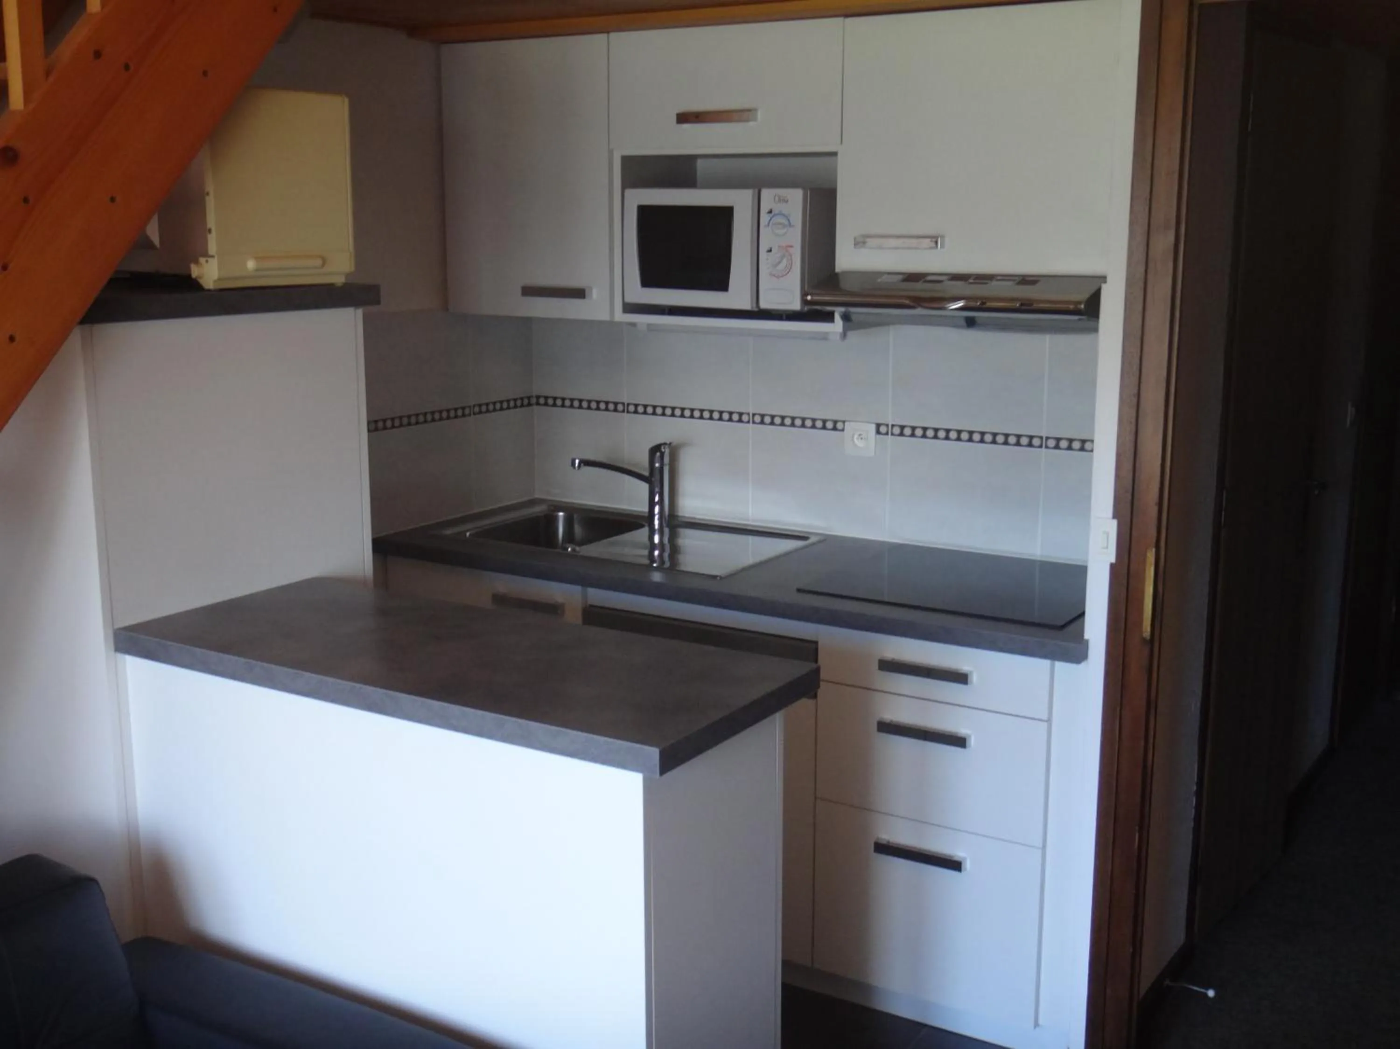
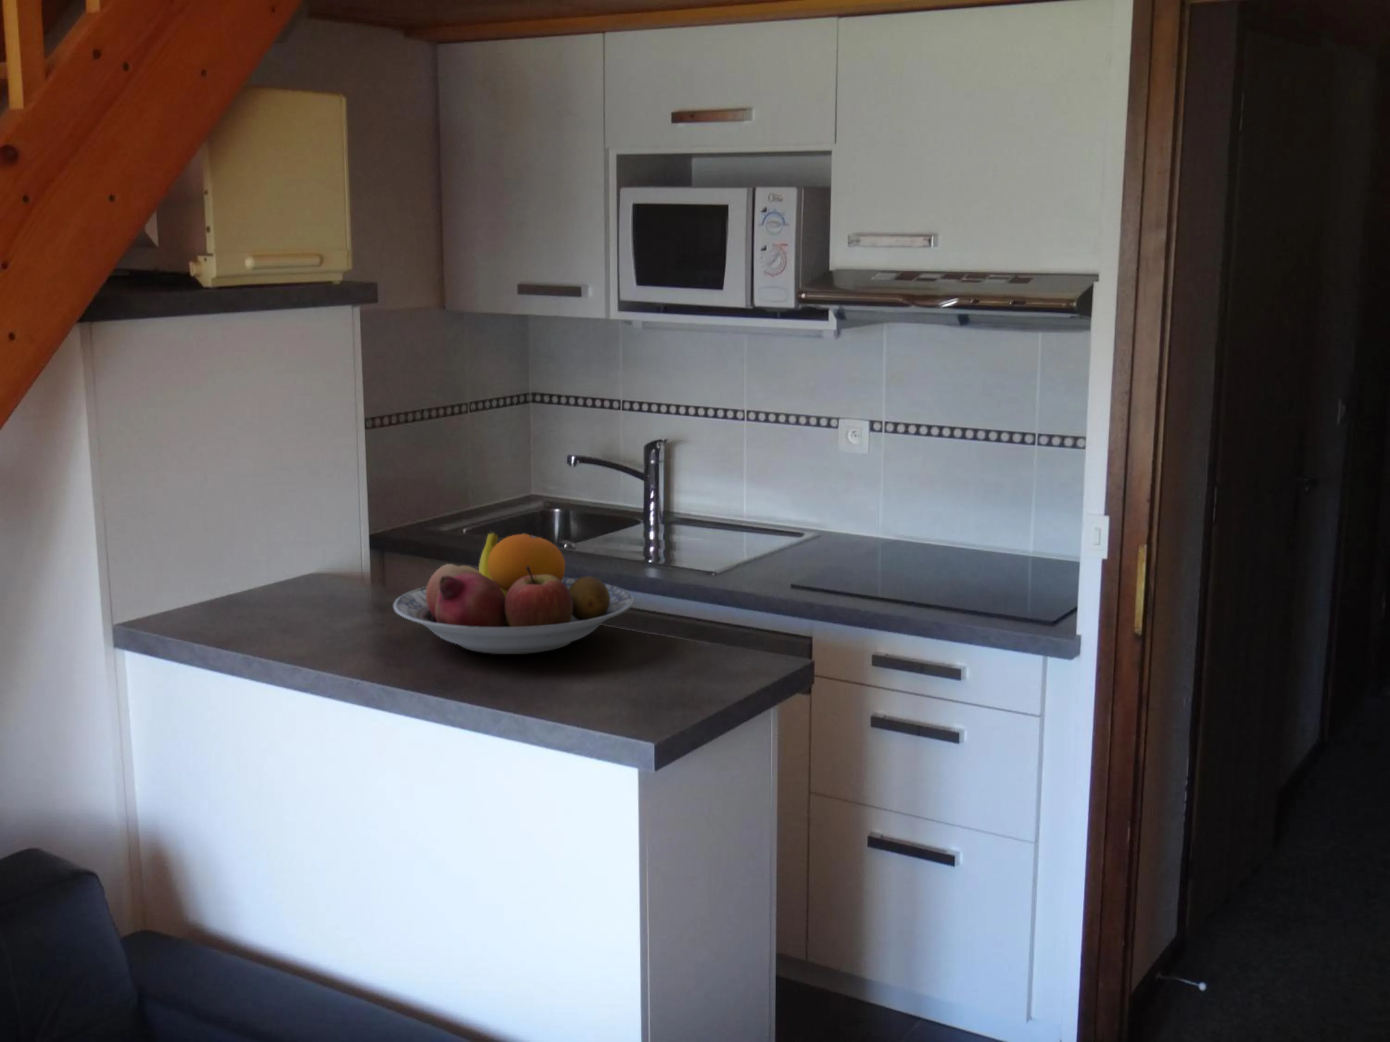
+ fruit bowl (514, 590)
